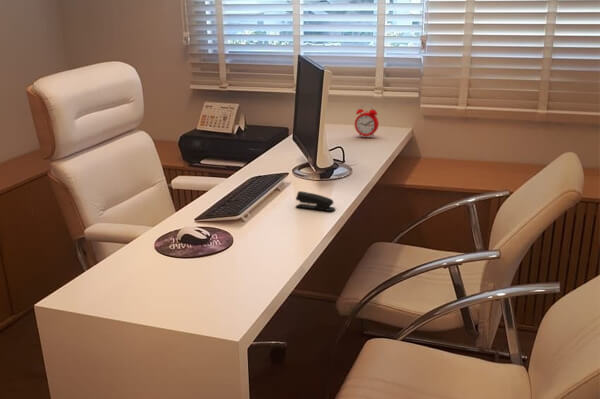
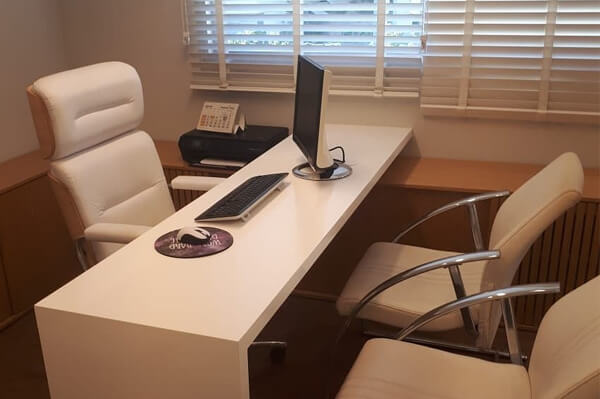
- alarm clock (366, 120)
- stapler (315, 200)
